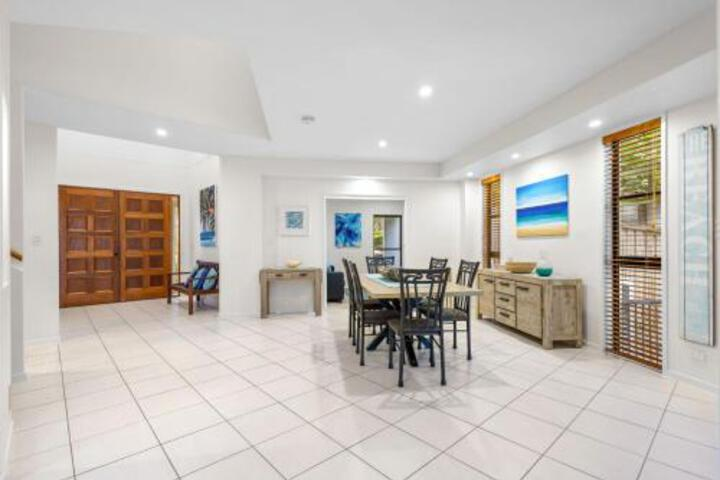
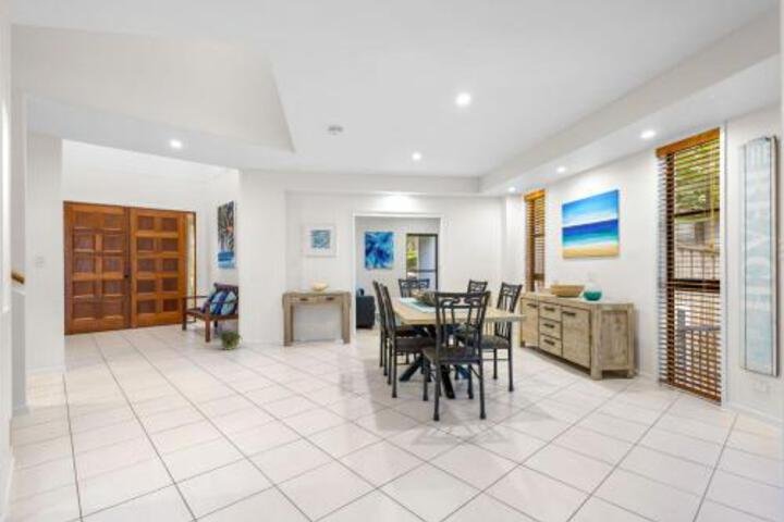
+ potted plant (231, 337)
